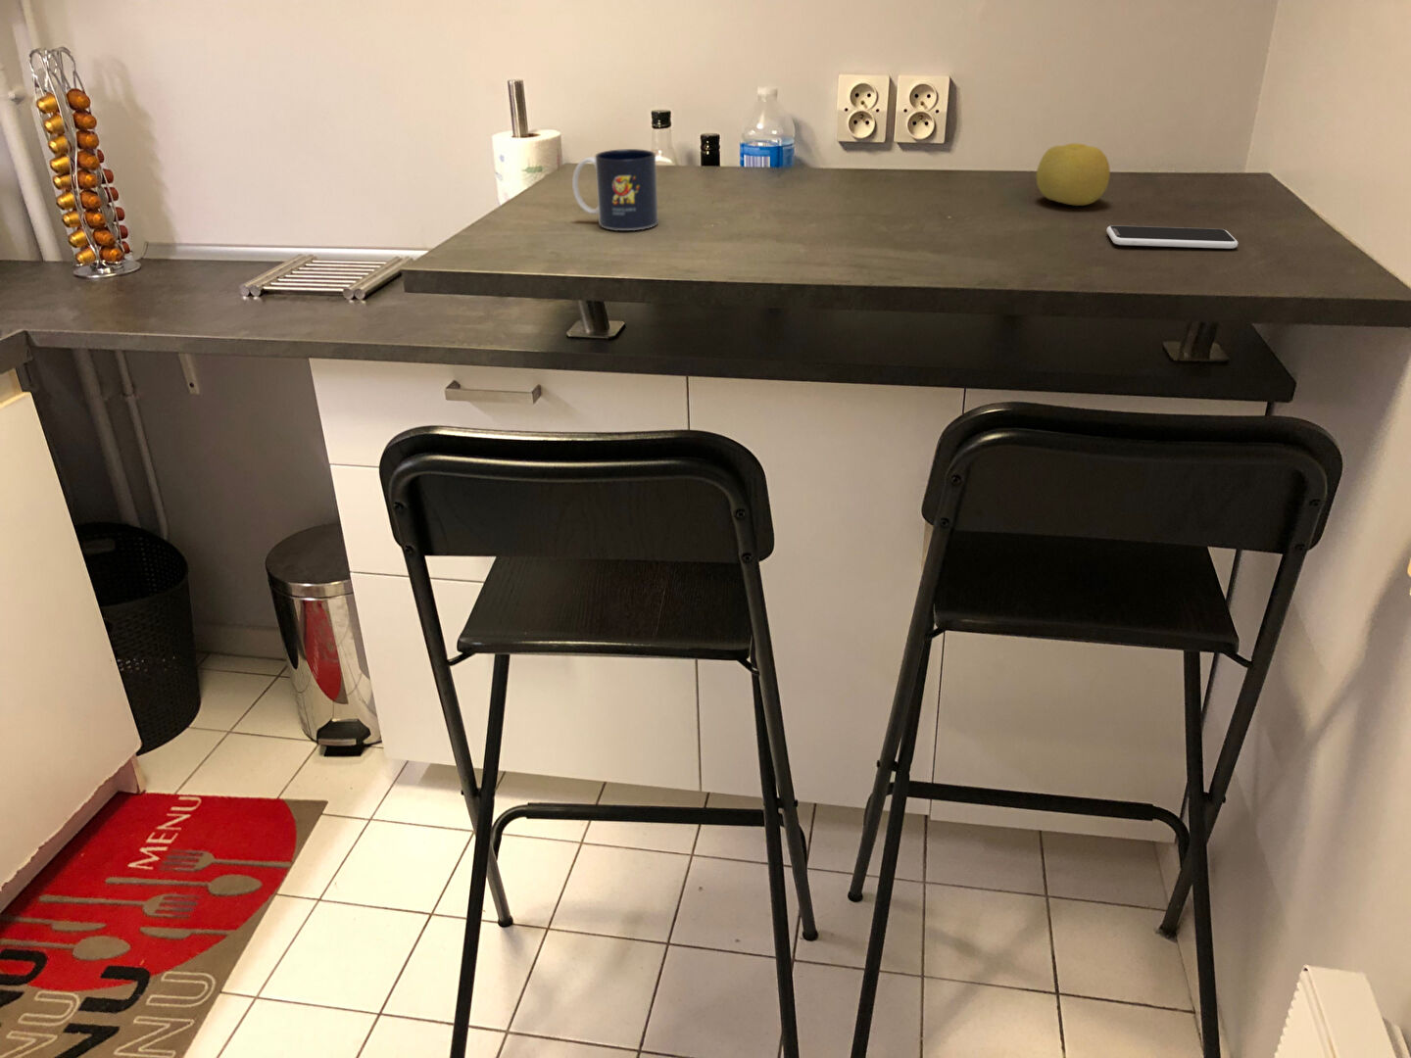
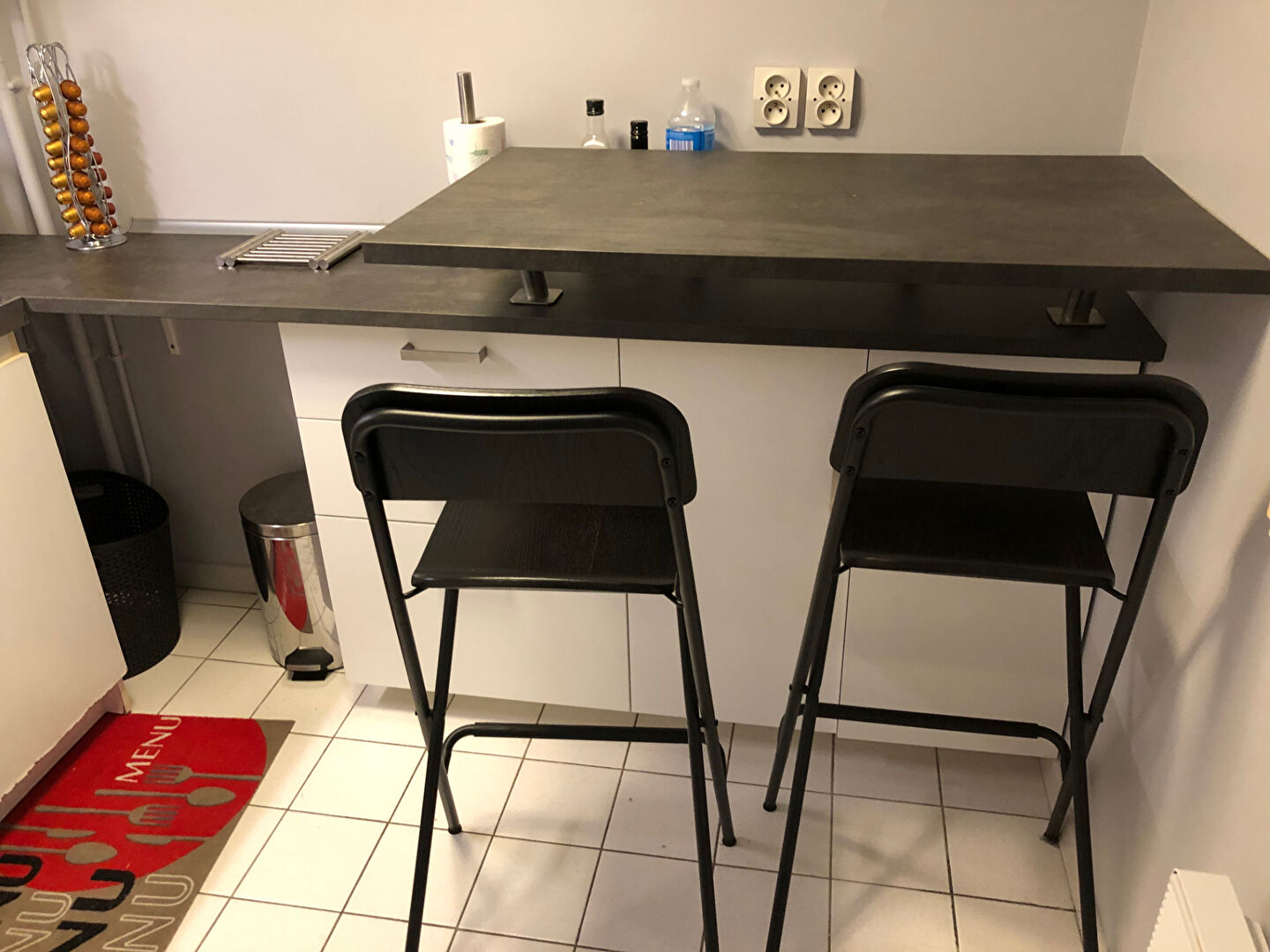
- smartphone (1170, 236)
- fruit (1072, 173)
- mug (613, 188)
